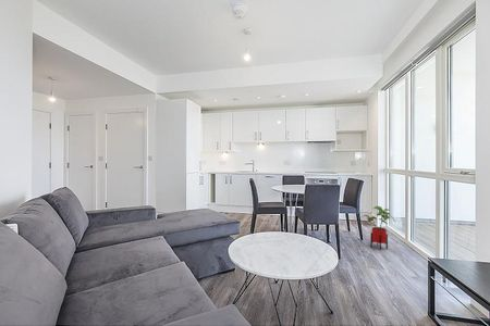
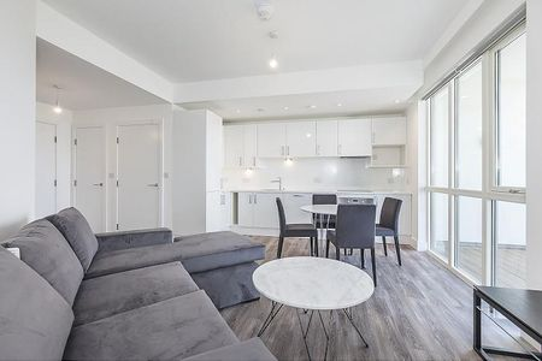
- house plant (378, 227)
